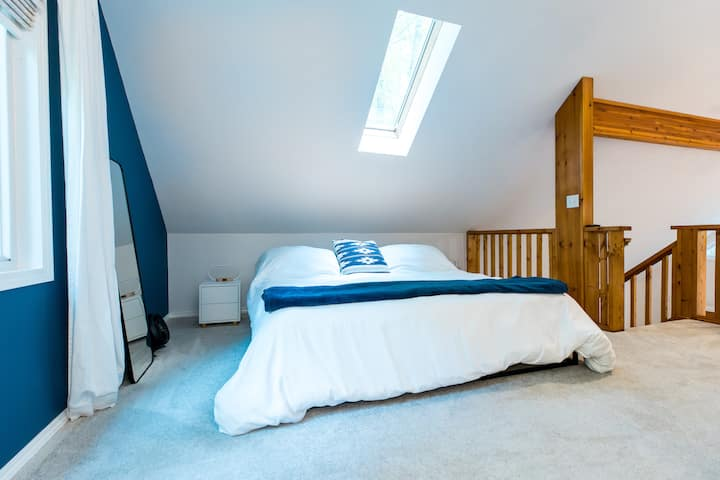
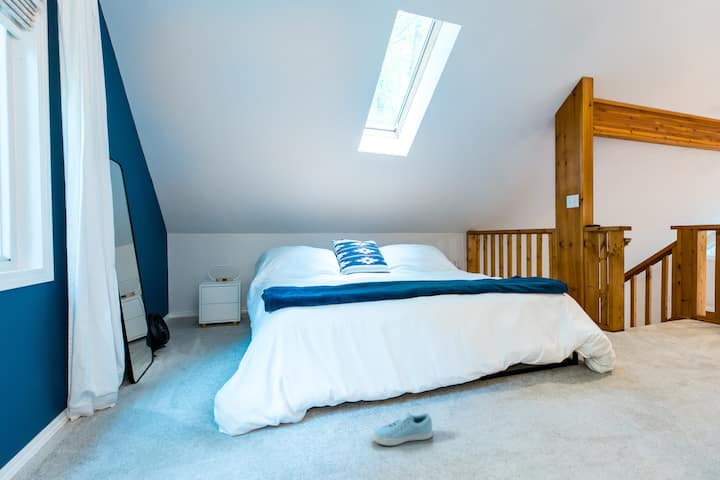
+ sneaker (402, 424)
